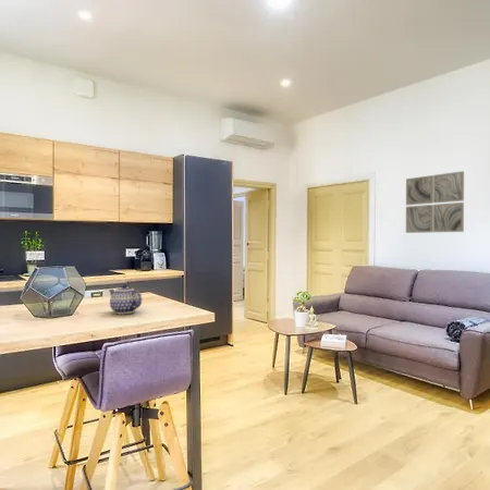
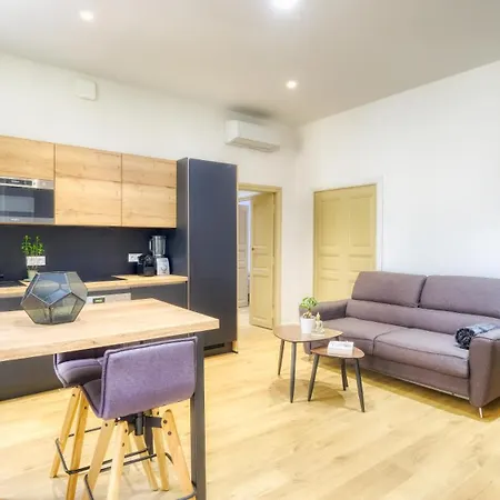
- wall art (432, 203)
- teapot (124, 298)
